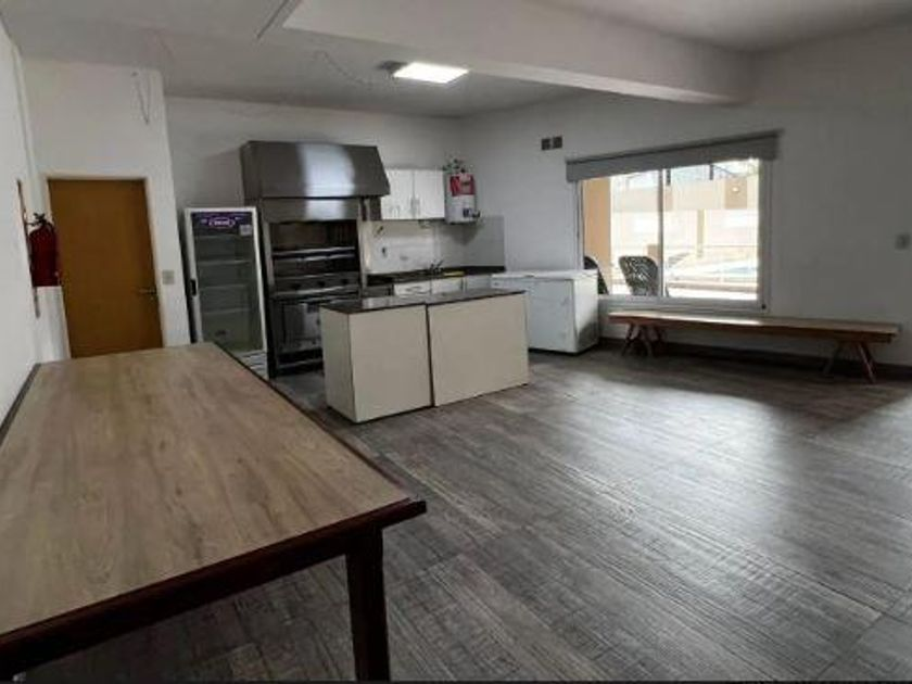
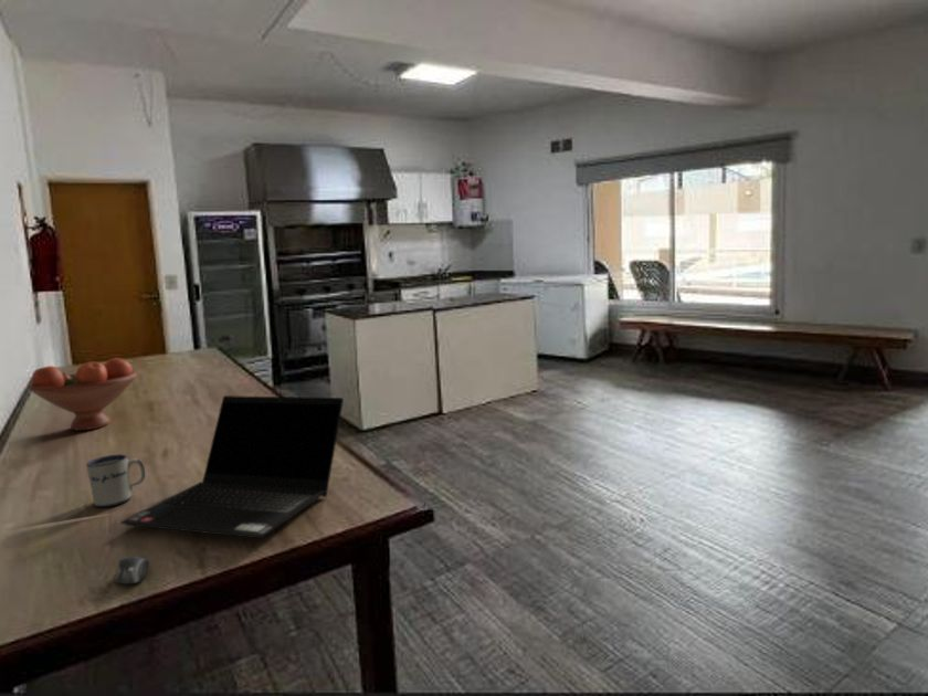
+ laptop computer (240, 458)
+ mug (117, 478)
+ fruit bowl (86, 393)
+ computer mouse (131, 567)
